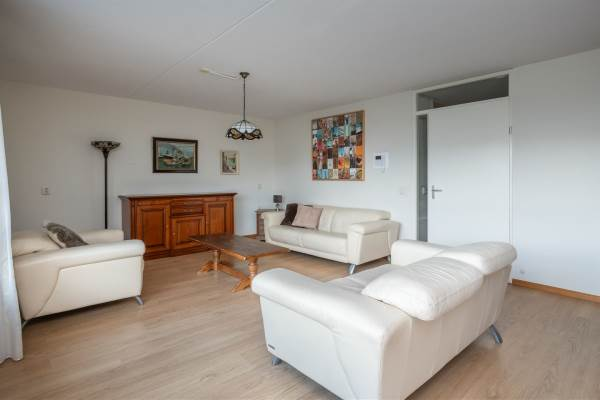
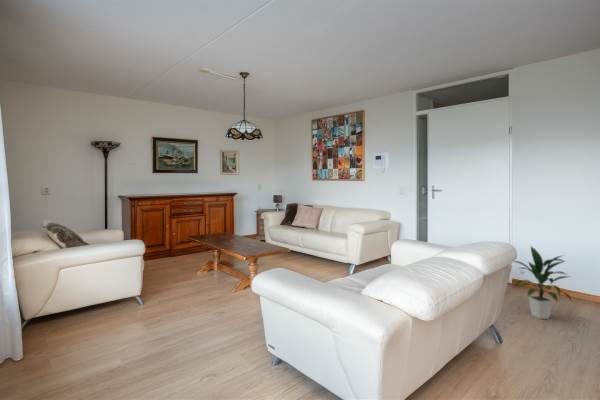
+ indoor plant (543, 282)
